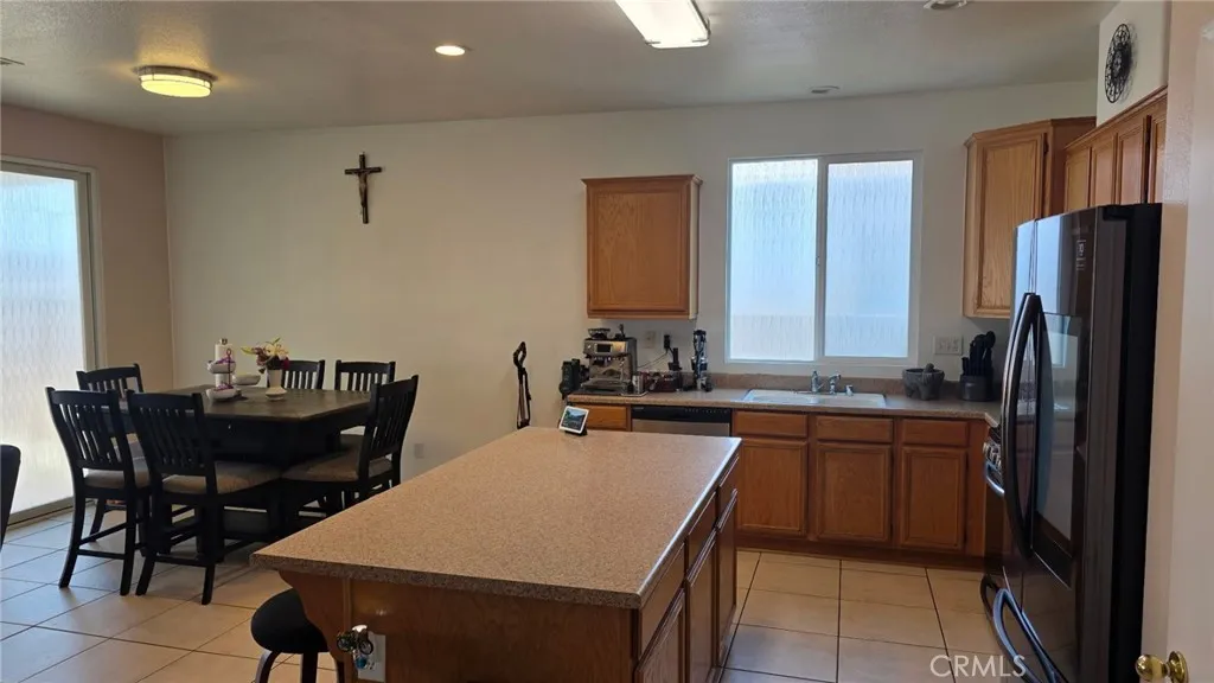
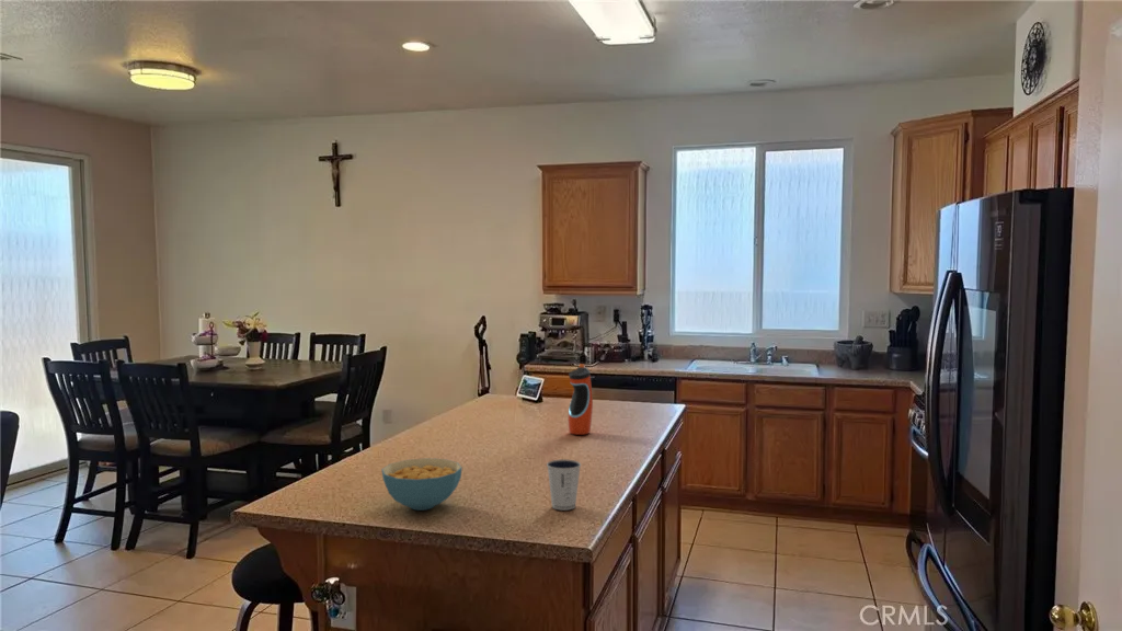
+ water bottle (580, 398)
+ dixie cup (563, 485)
+ cereal bowl (422, 486)
